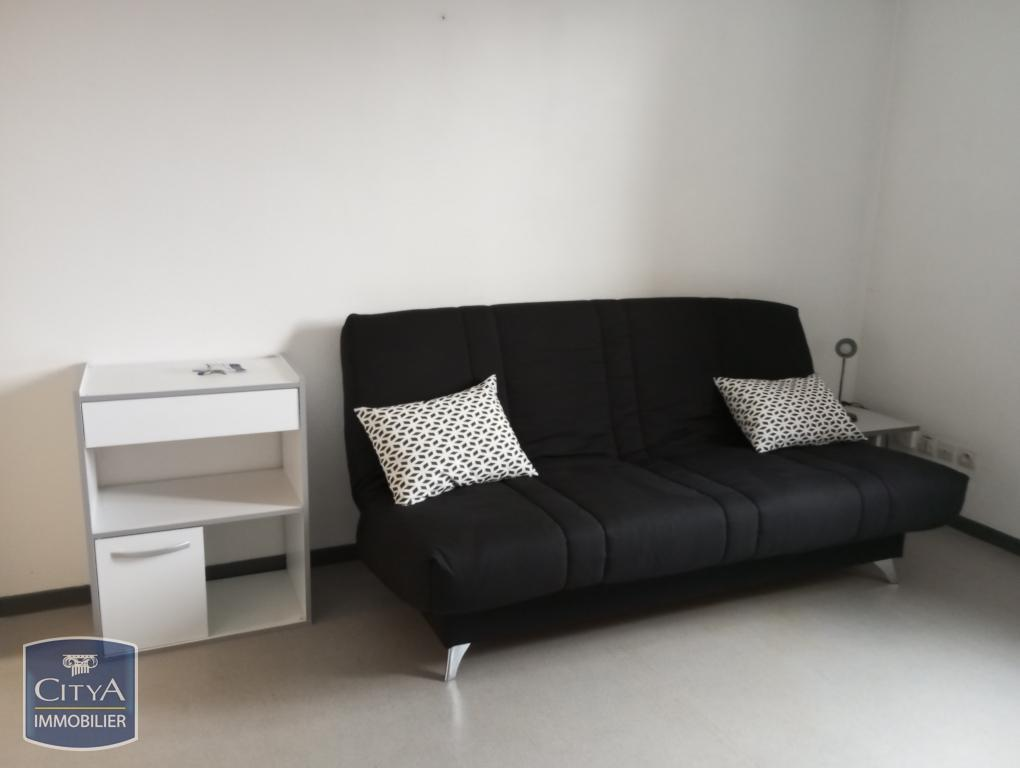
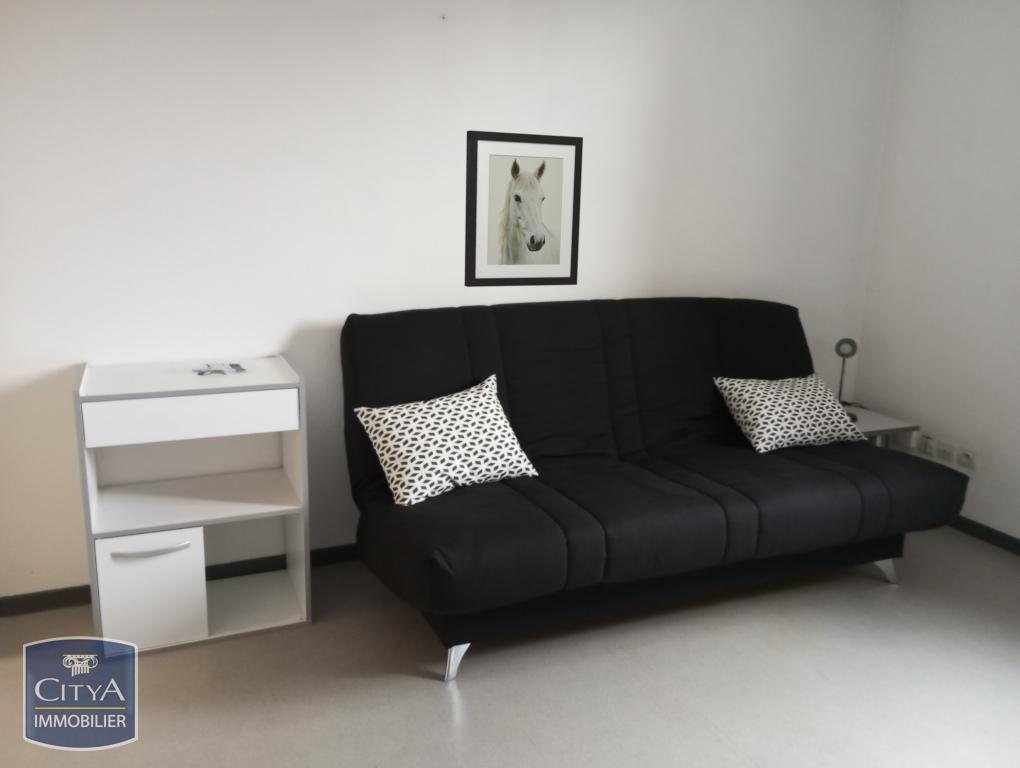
+ wall art (524, 211)
